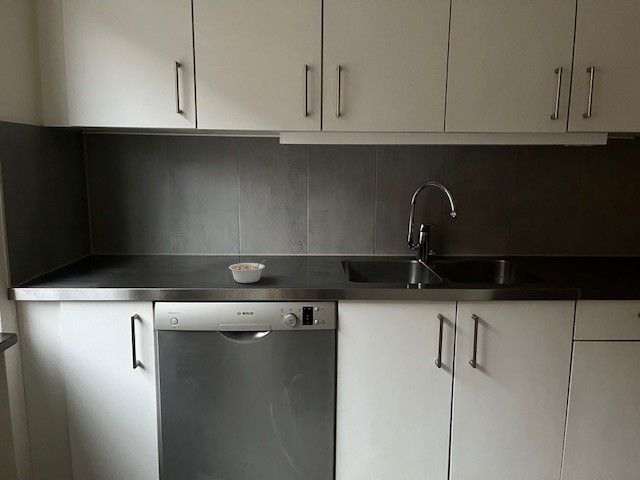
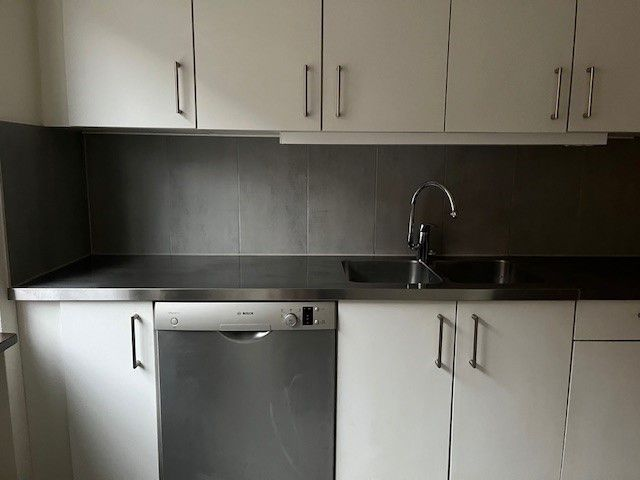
- legume (247, 271)
